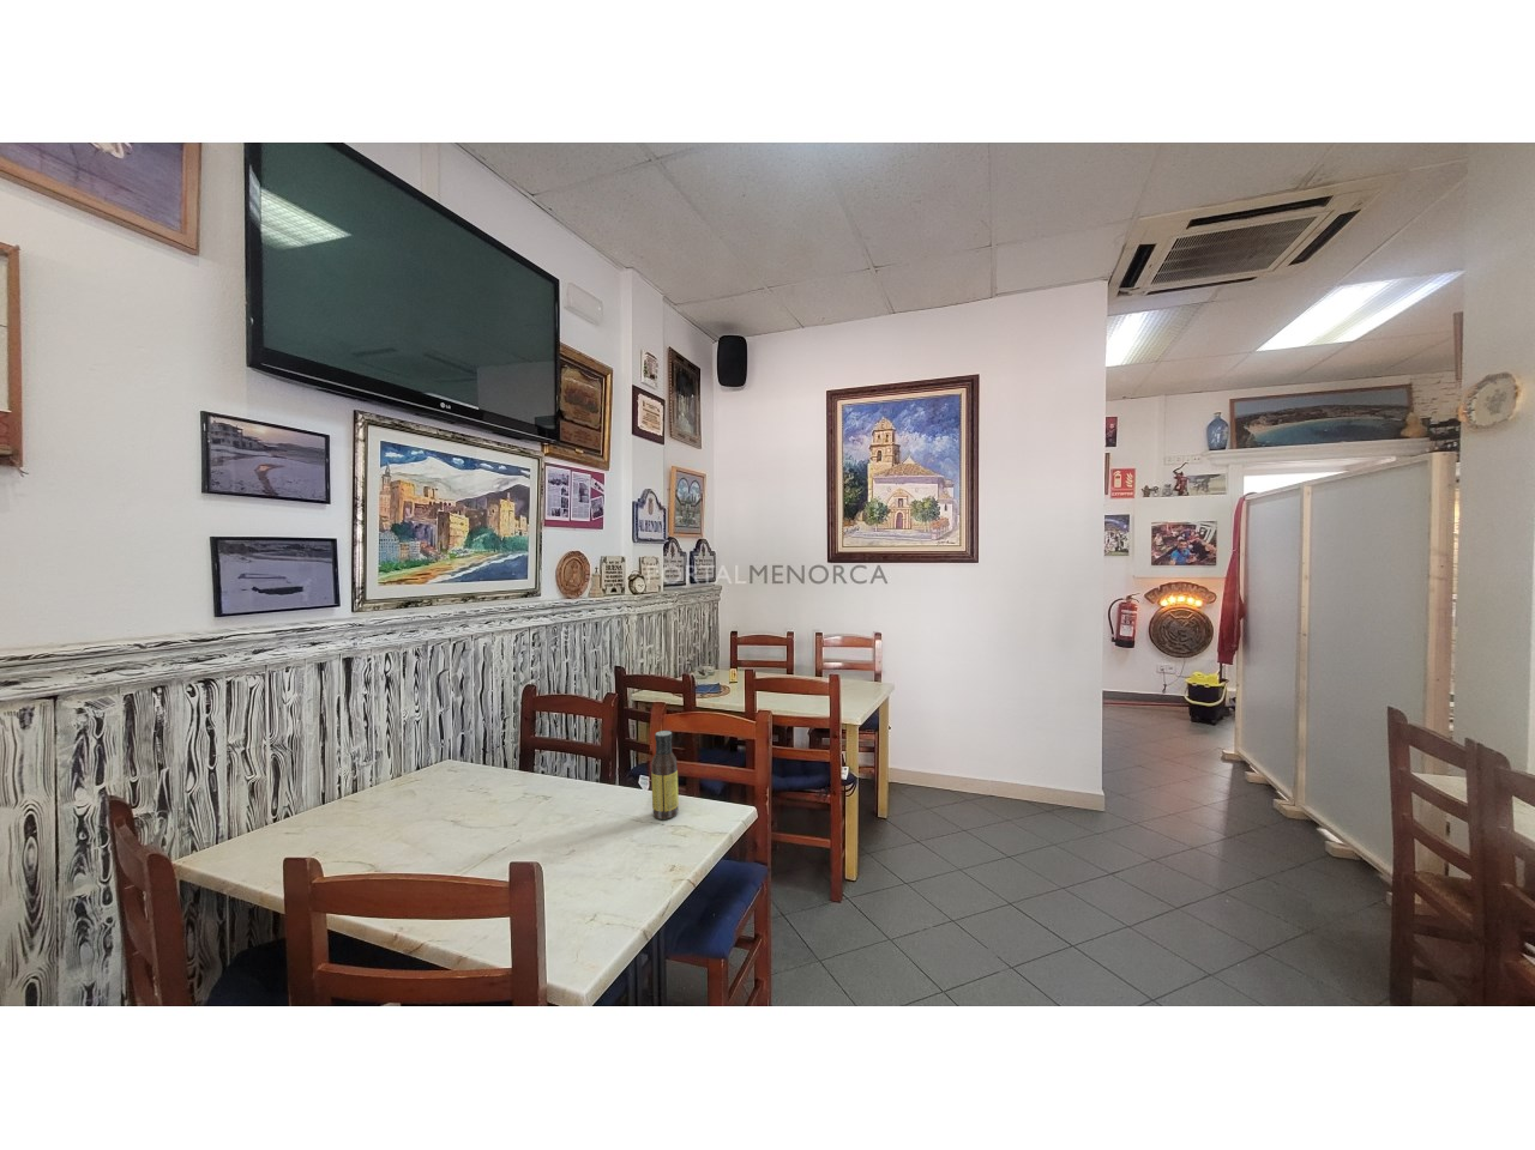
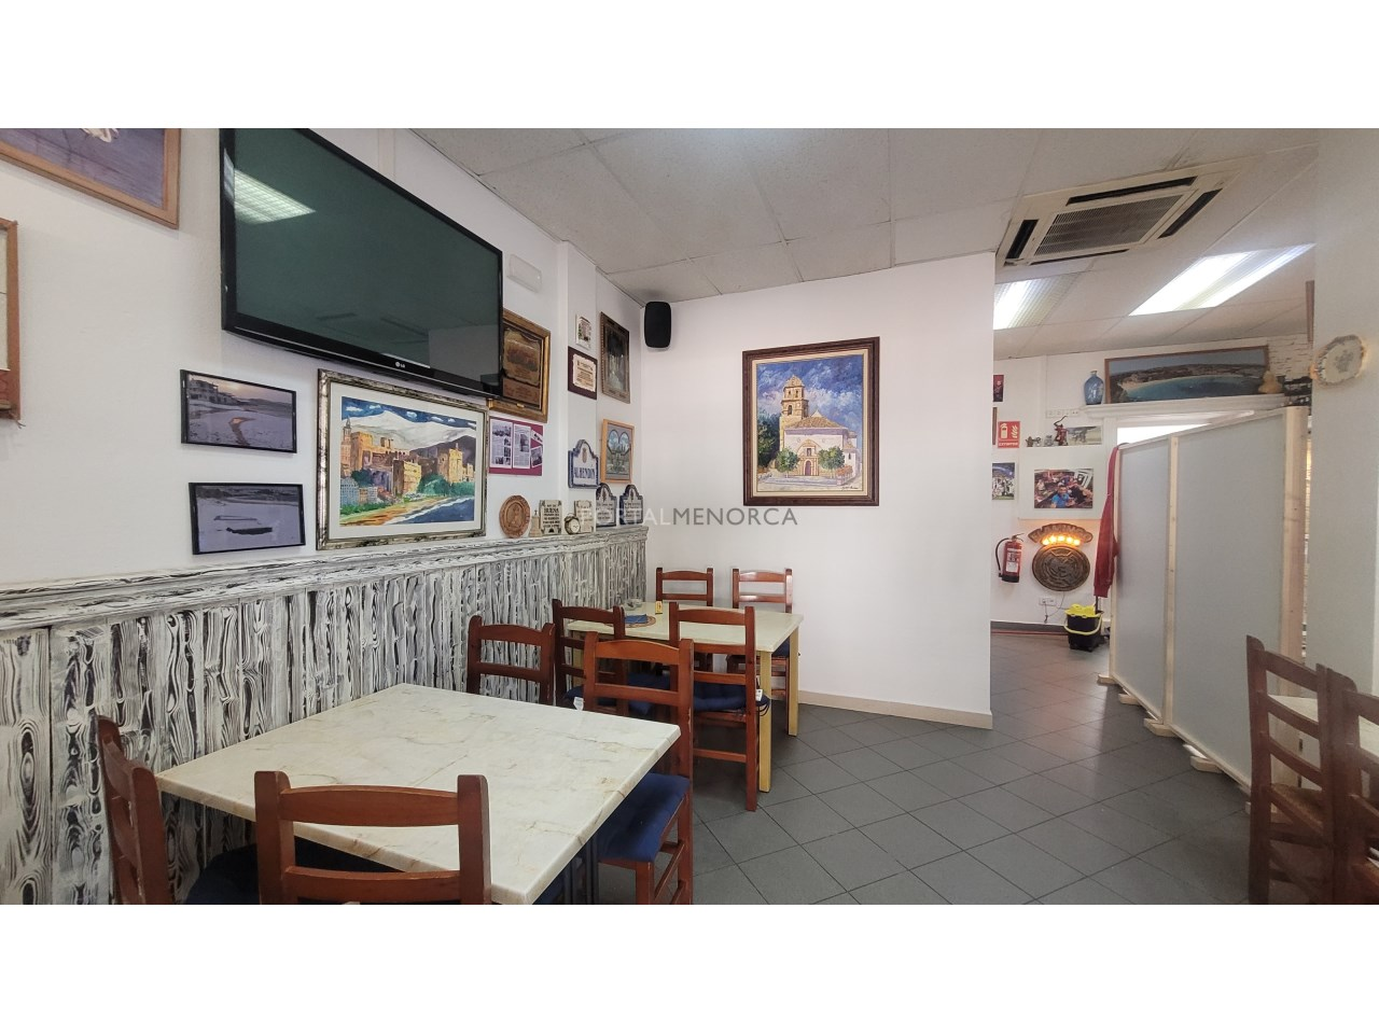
- sauce bottle (665, 773)
